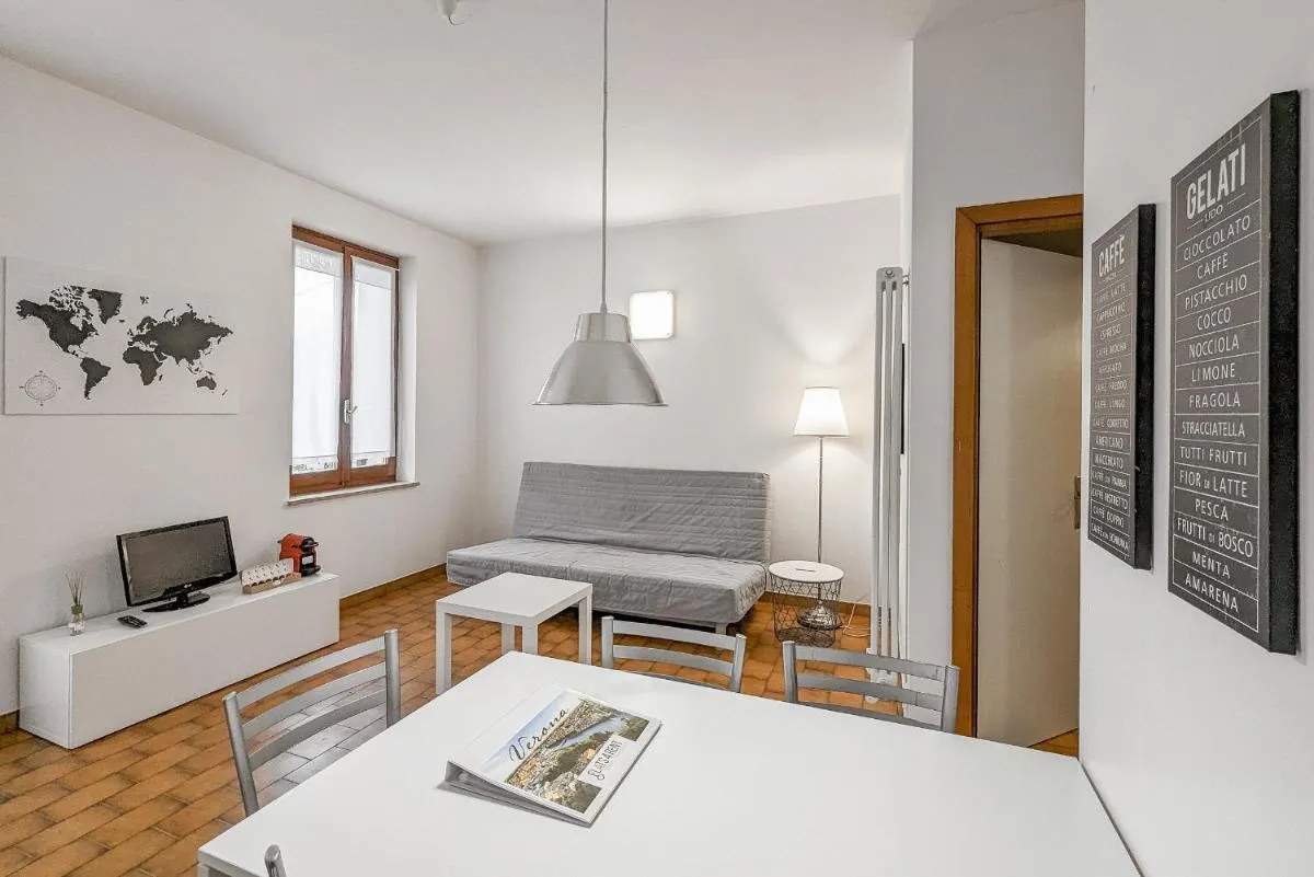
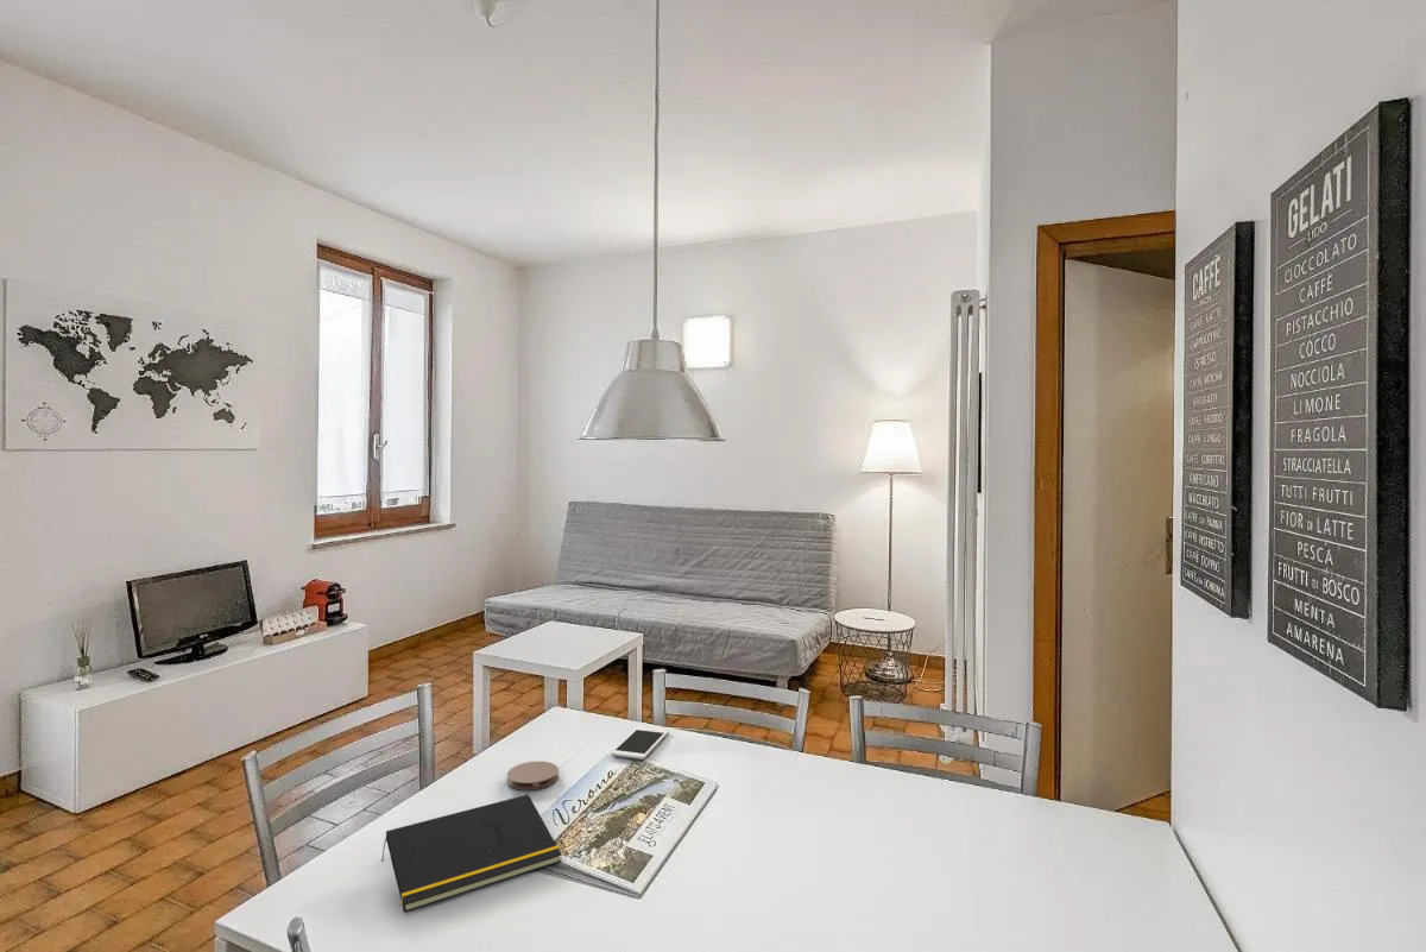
+ coaster (532, 775)
+ notepad (473, 846)
+ cell phone (641, 742)
